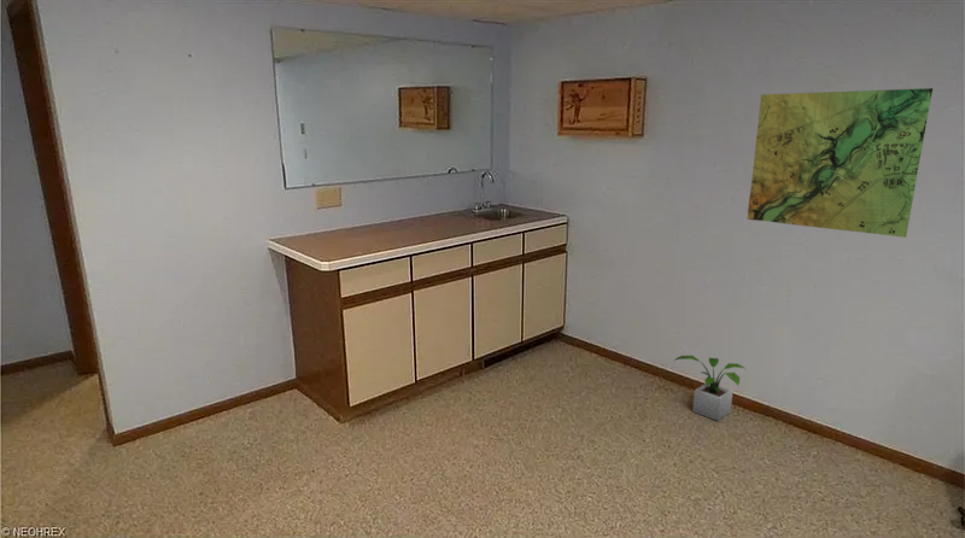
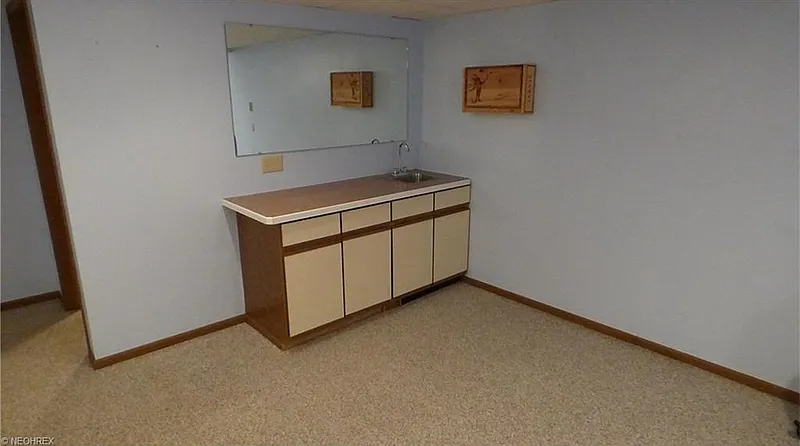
- map (829, 160)
- potted plant (710, 385)
